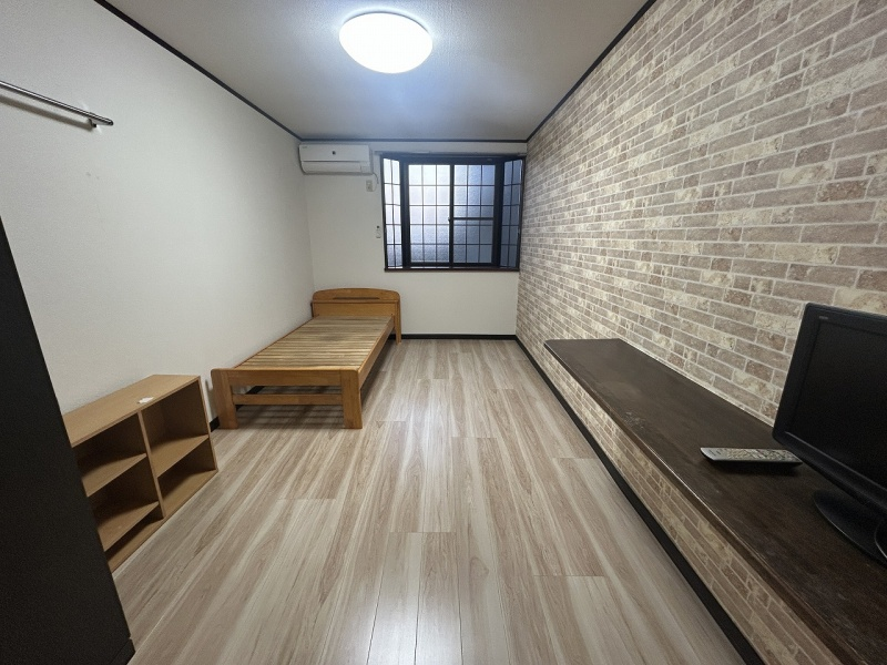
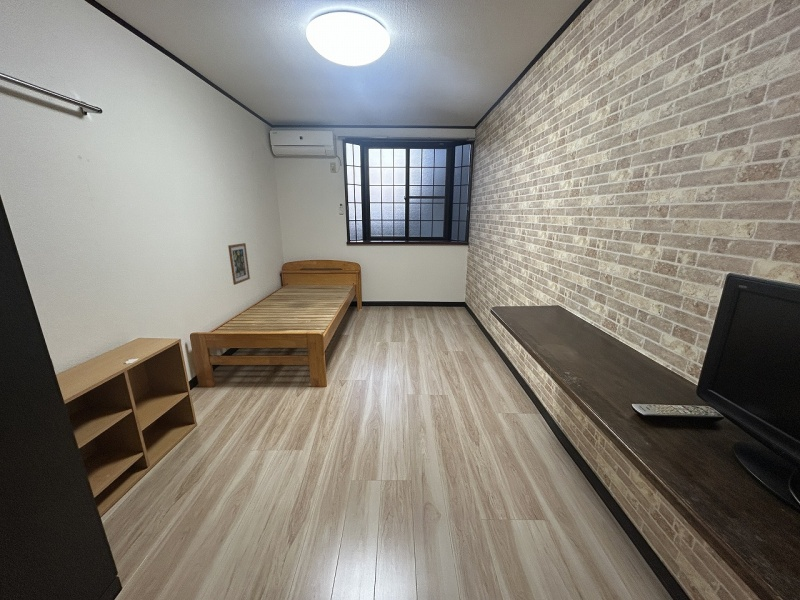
+ wall art (239, 263)
